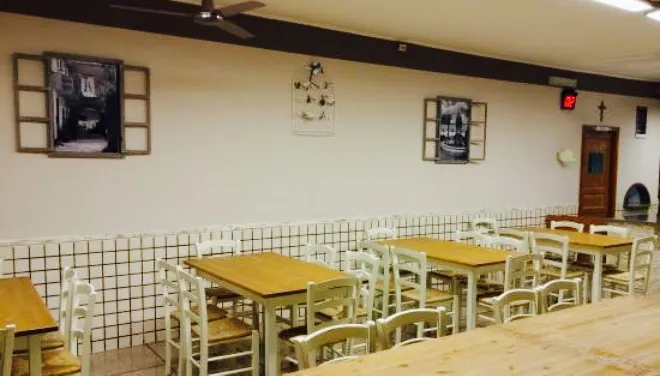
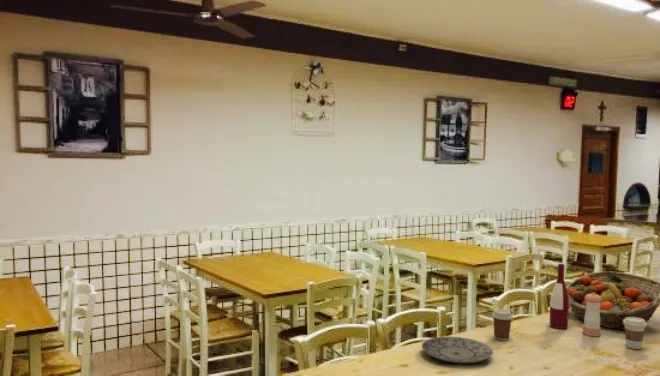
+ alcohol (559, 295)
+ coffee cup (634, 333)
+ plate (456, 351)
+ coffee cup (502, 324)
+ pepper shaker (592, 313)
+ fruit basket (612, 298)
